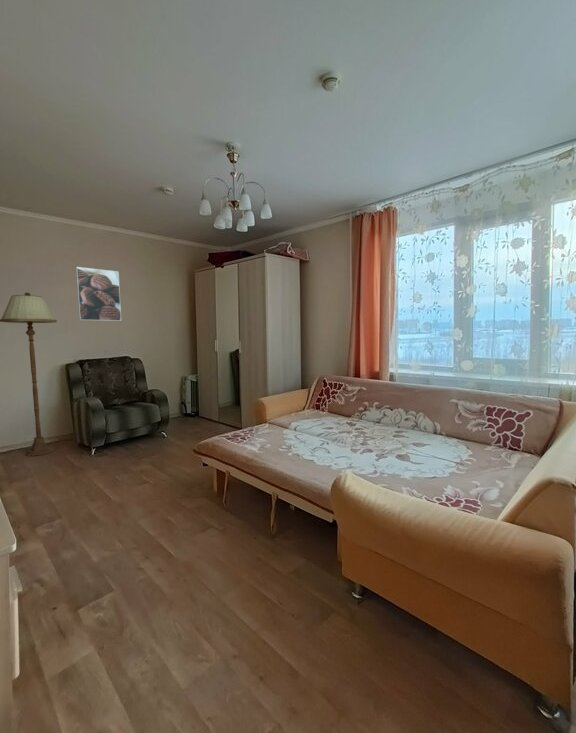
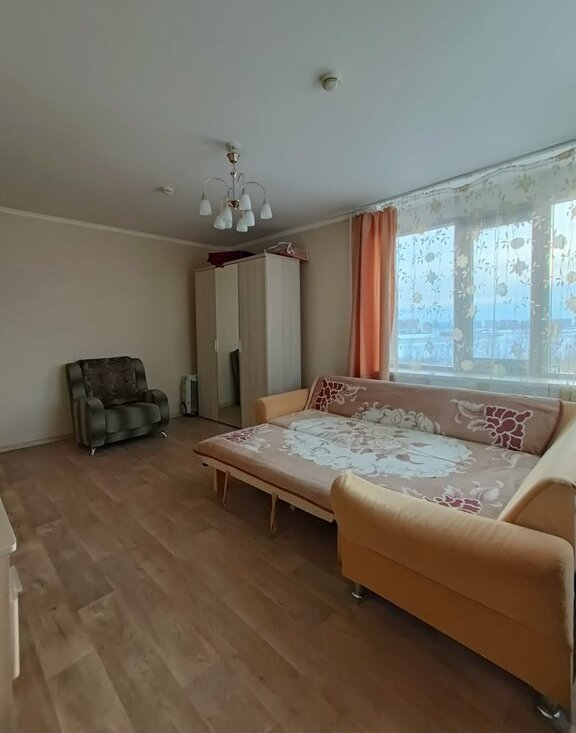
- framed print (99, 295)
- floor lamp (33, 373)
